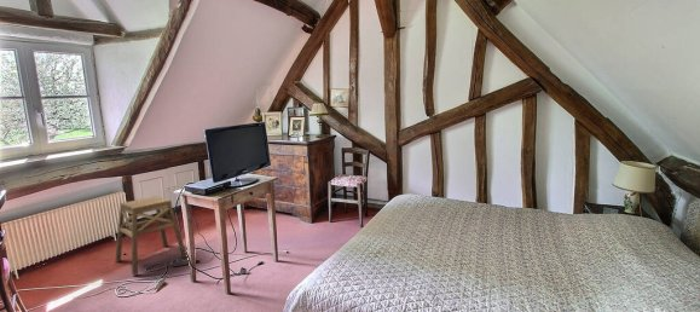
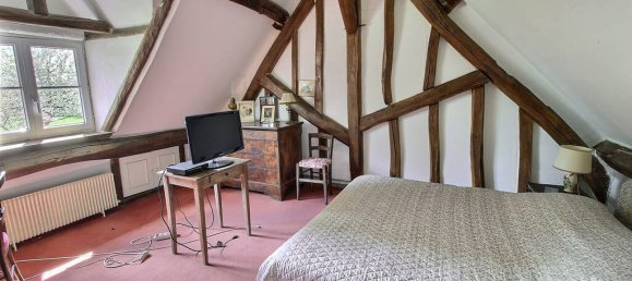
- stool (147, 230)
